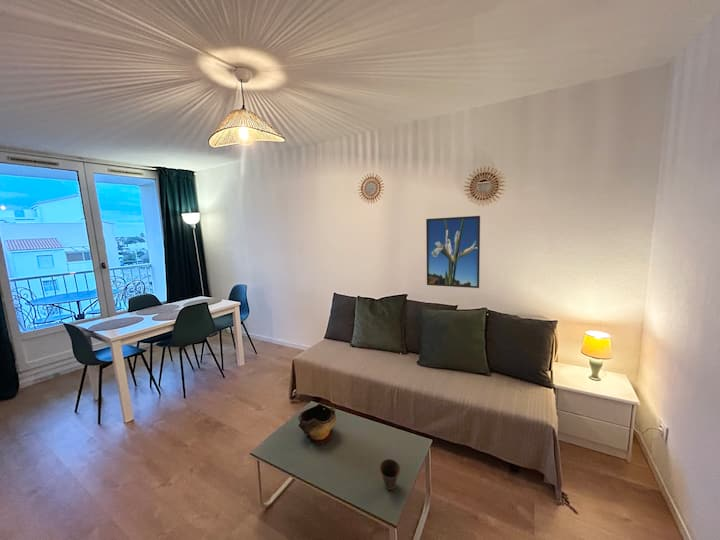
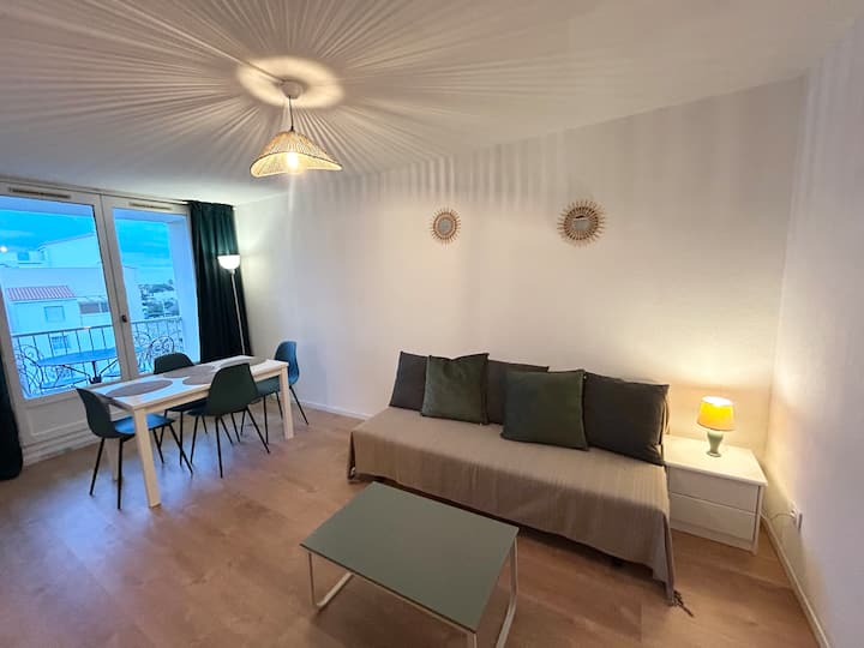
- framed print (451, 252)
- cup (390, 477)
- decorative bowl (316, 421)
